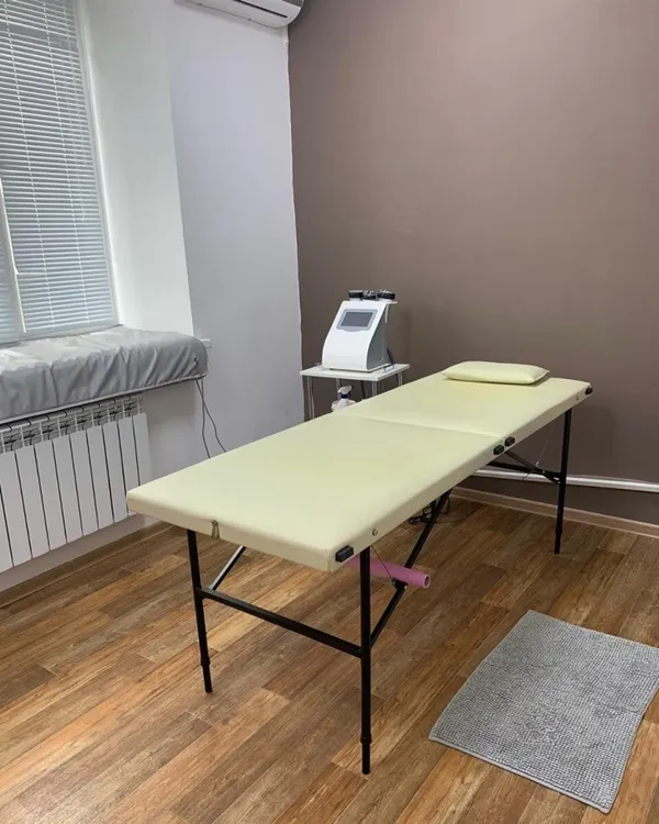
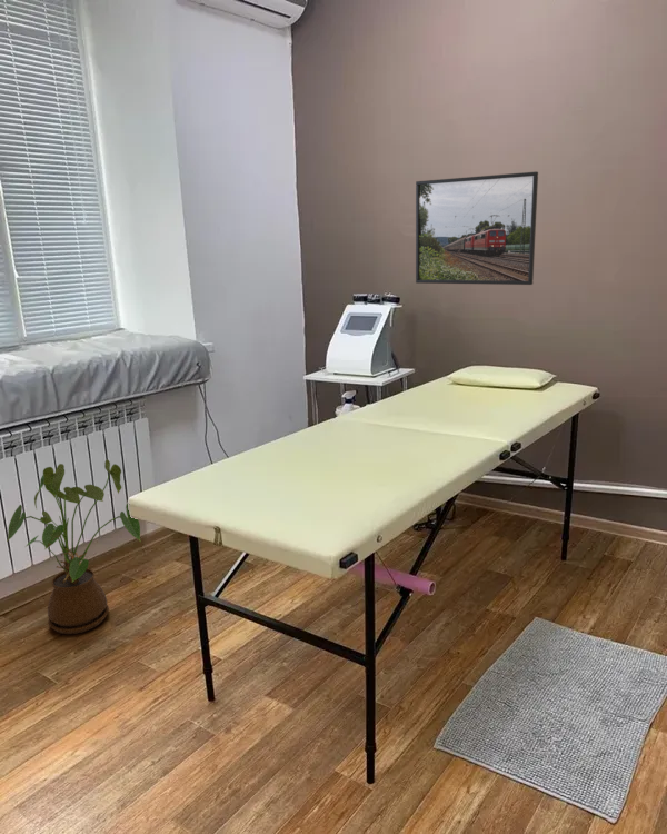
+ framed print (472, 231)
+ house plant (84, 550)
